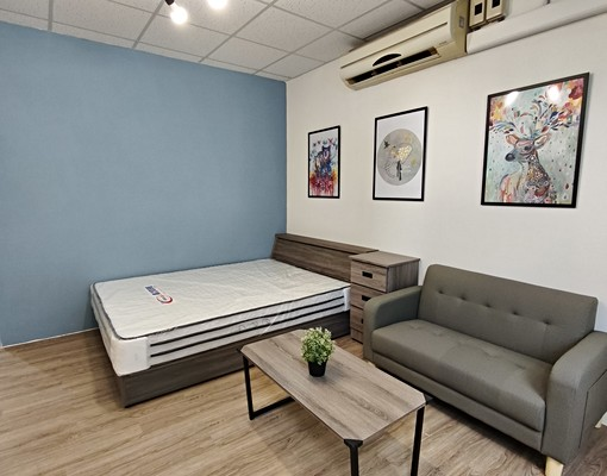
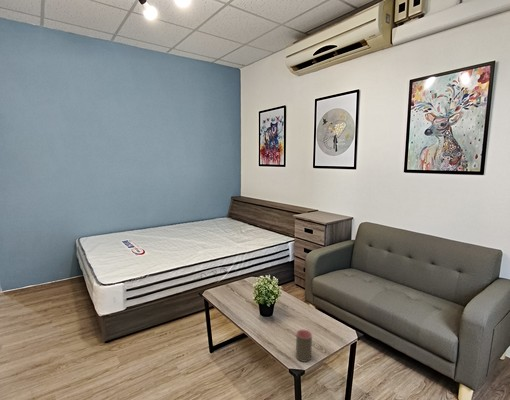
+ cup (303, 345)
